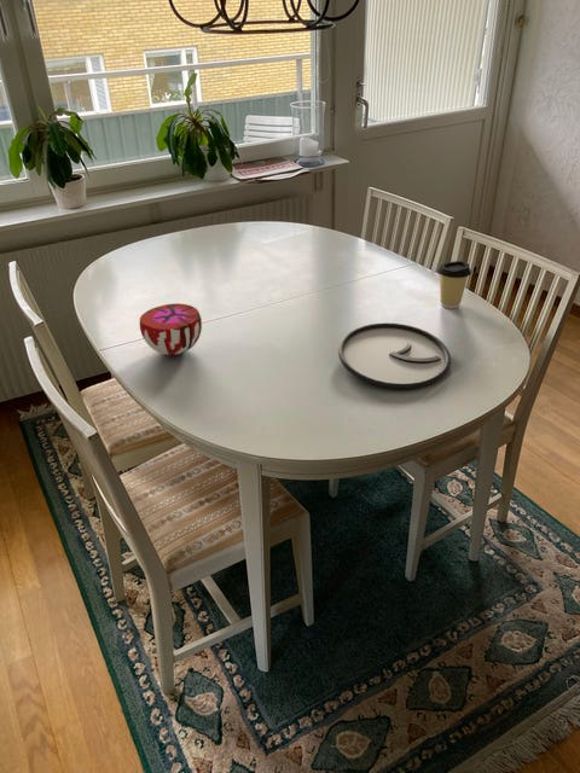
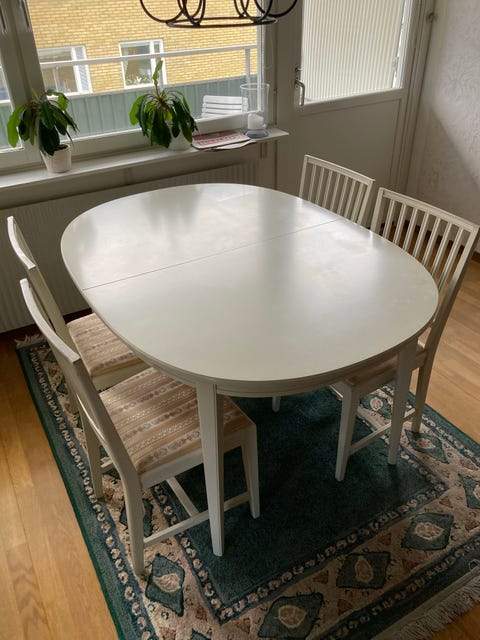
- coffee cup (452, 285)
- plate (394, 353)
- decorative bowl (172, 332)
